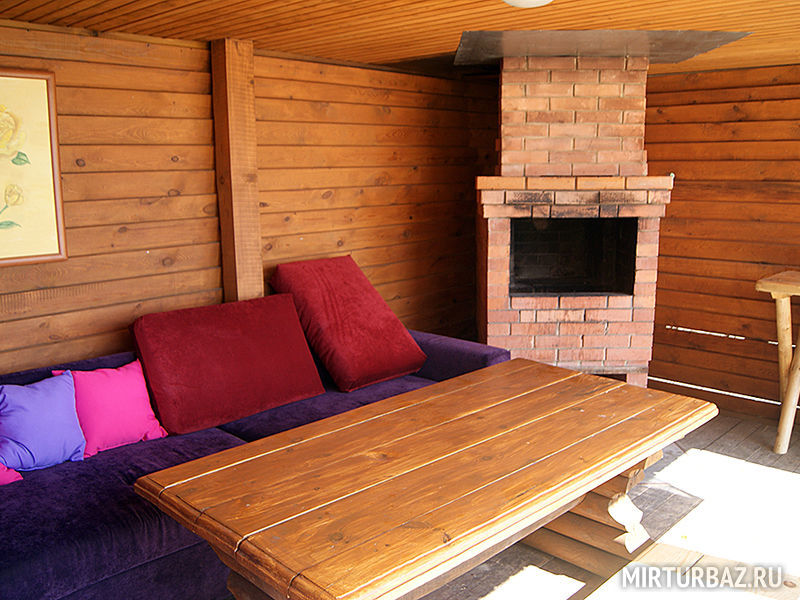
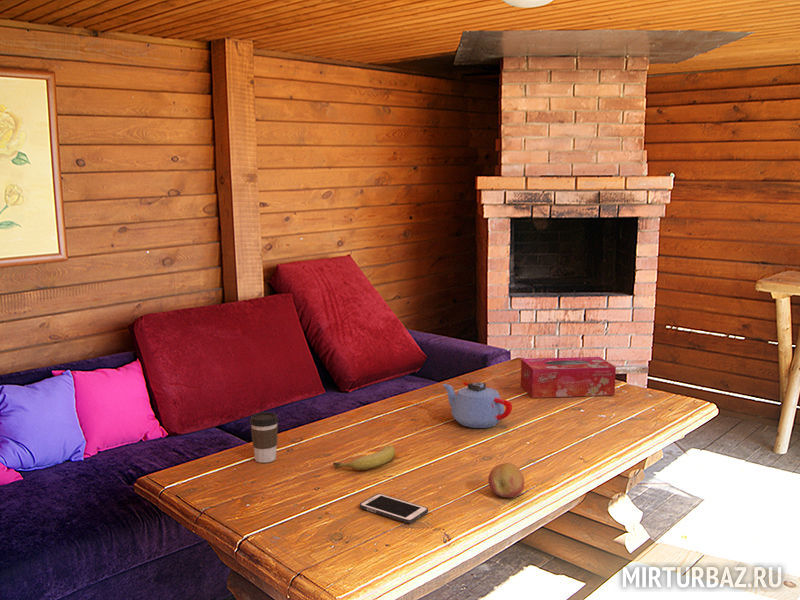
+ teapot (475, 402)
+ fruit (506, 479)
+ coffee cup (264, 437)
+ fruit (370, 456)
+ tissue box (566, 376)
+ cell phone (393, 508)
